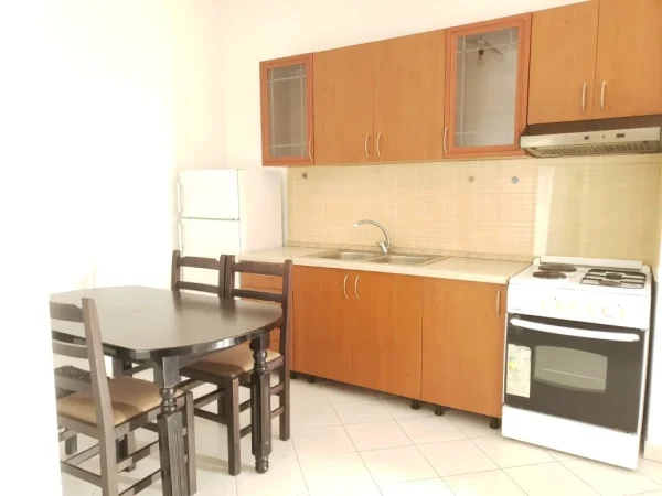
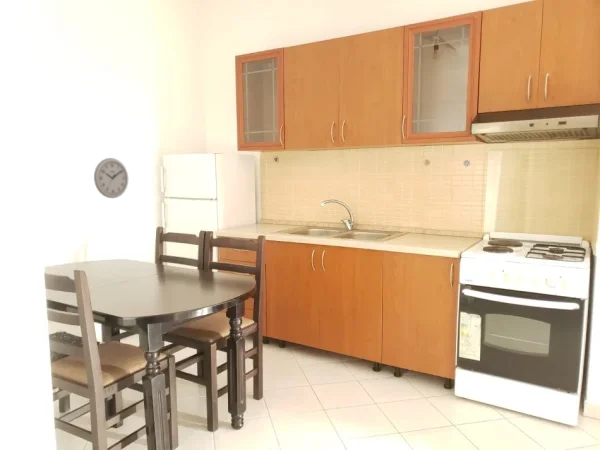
+ wall clock (112, 178)
